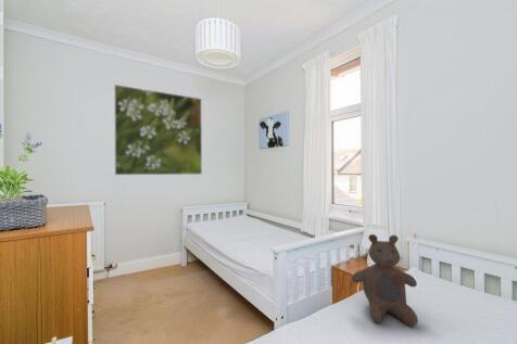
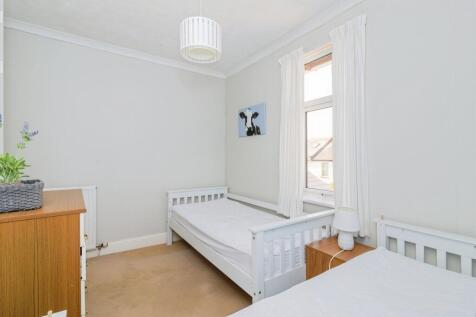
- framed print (162, 133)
- bear (387, 275)
